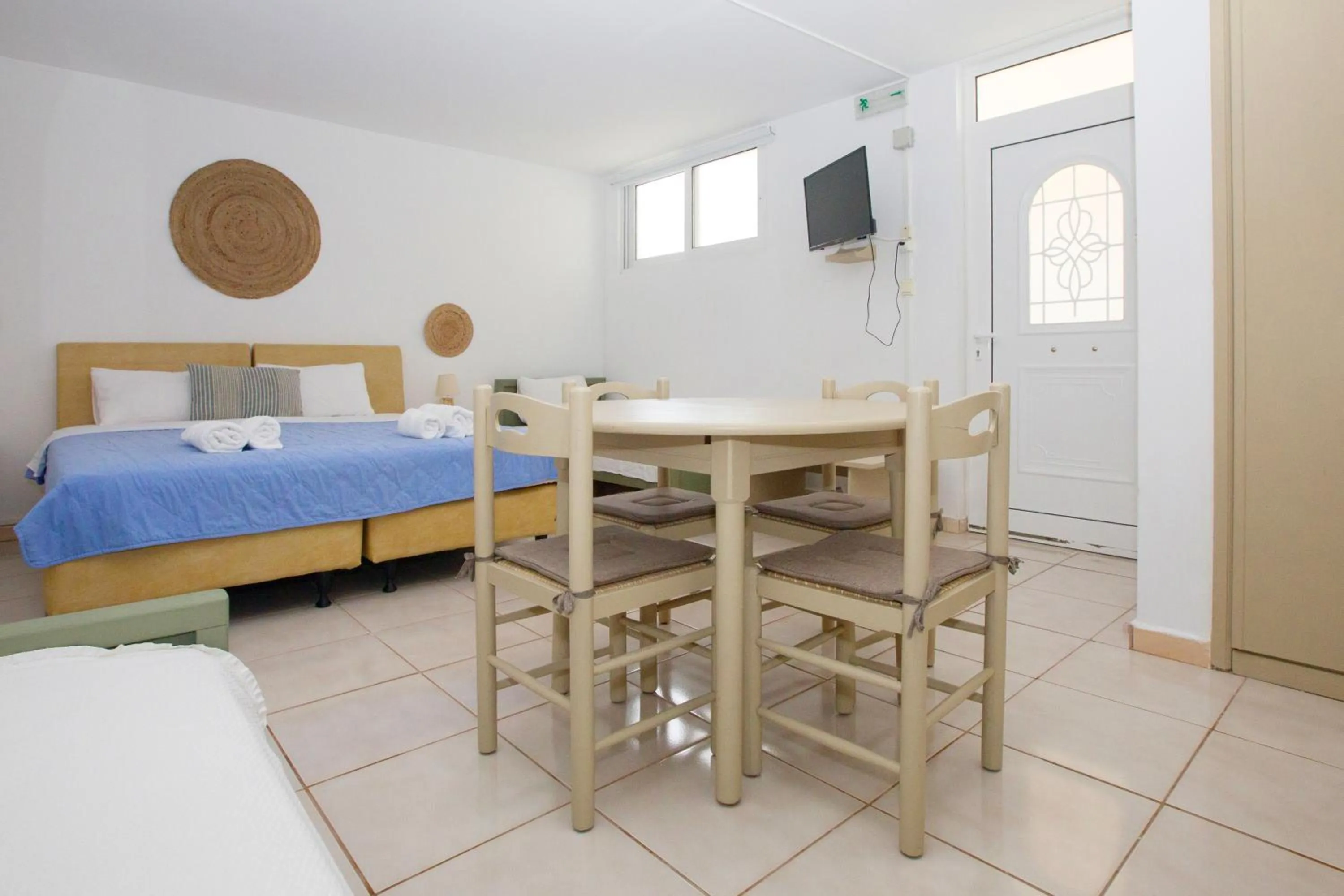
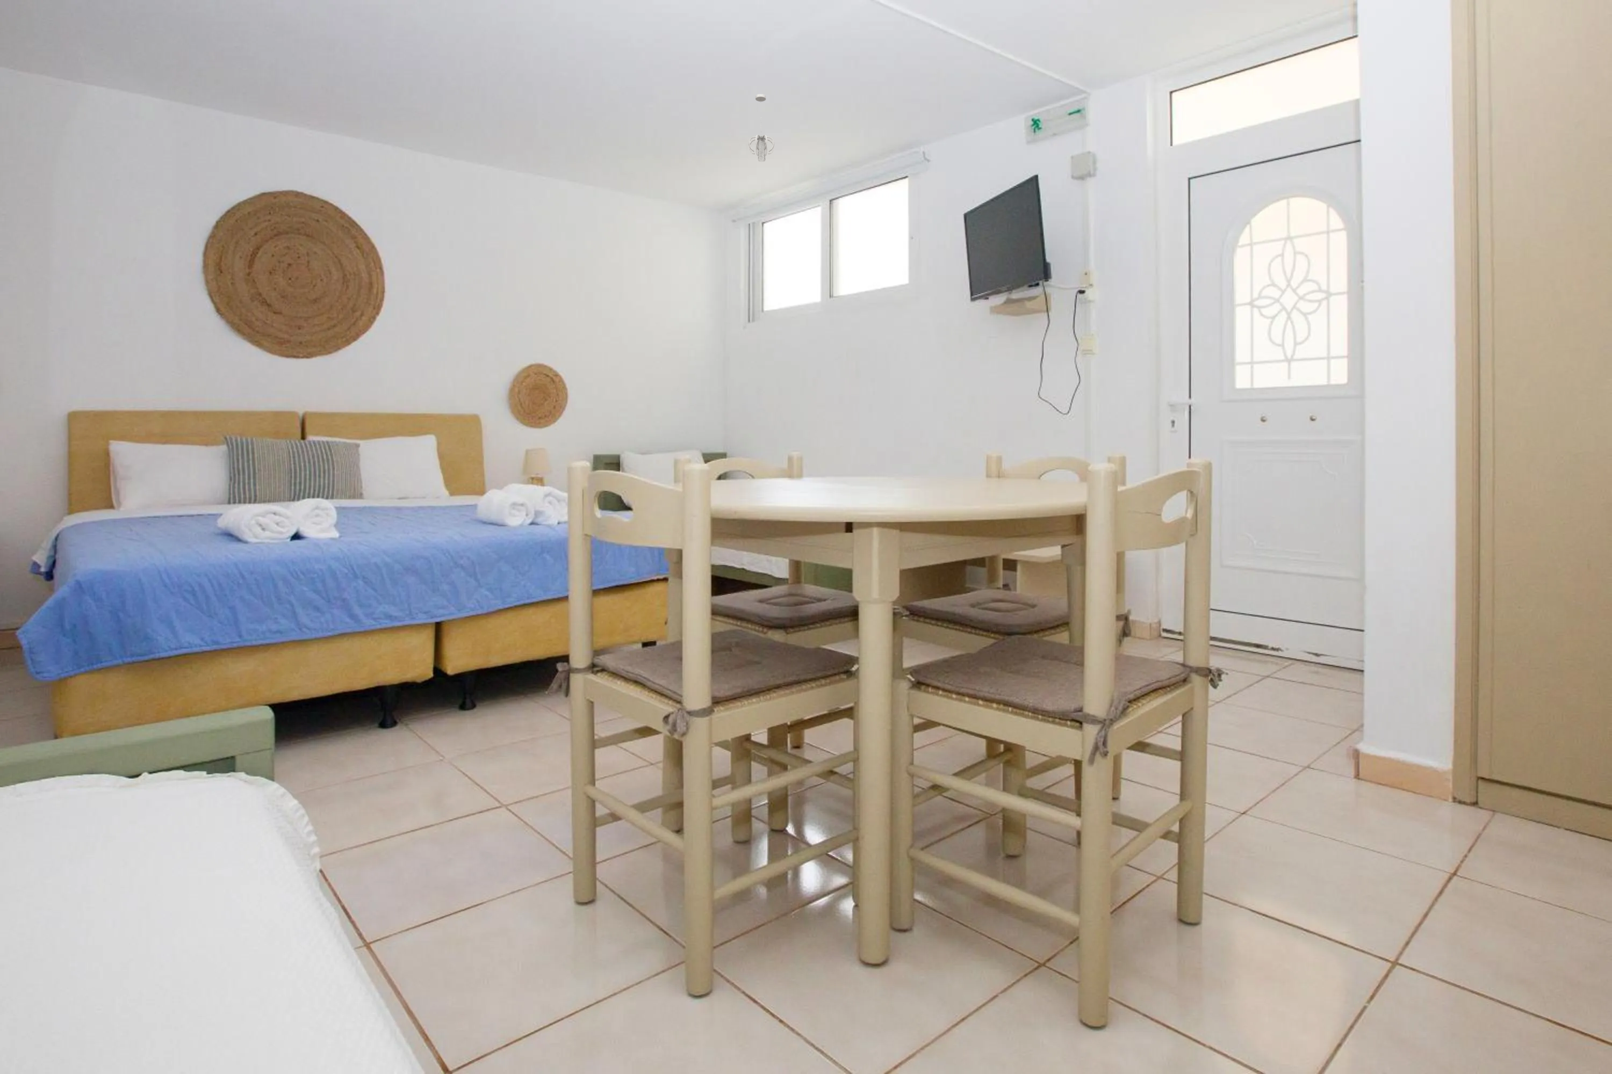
+ pendant light (760, 128)
